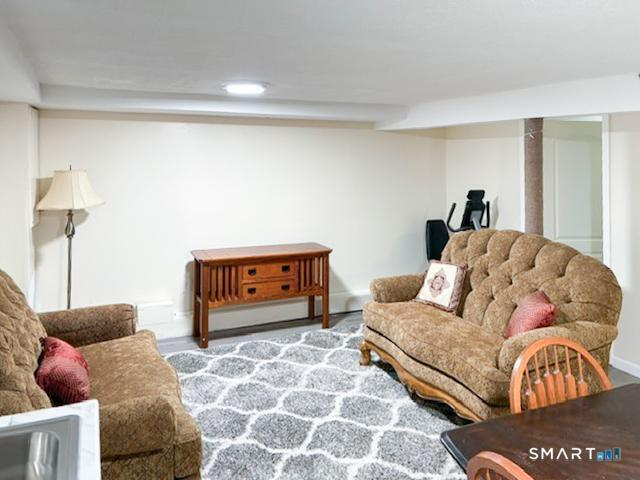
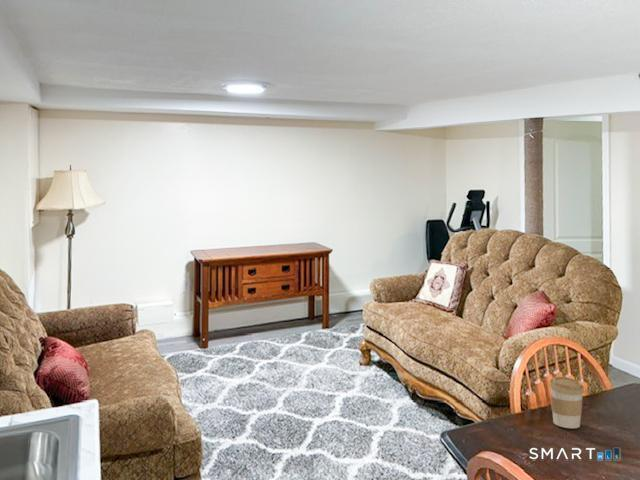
+ coffee cup (566, 401)
